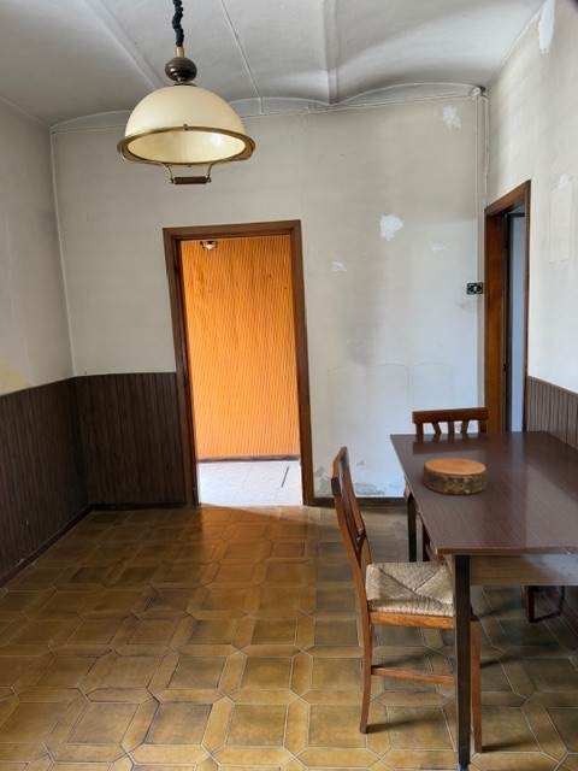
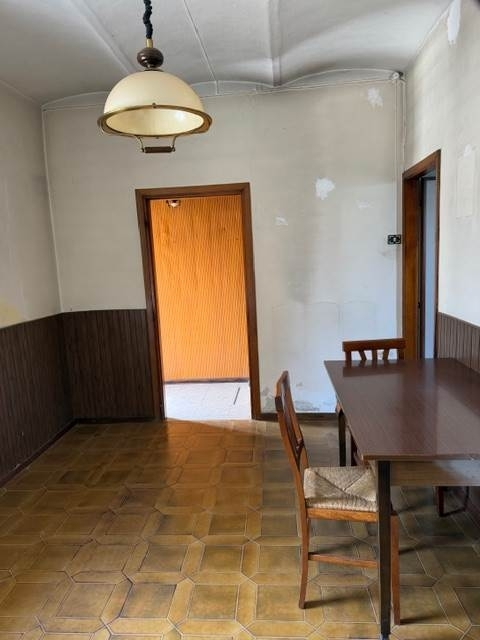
- bowl (454, 473)
